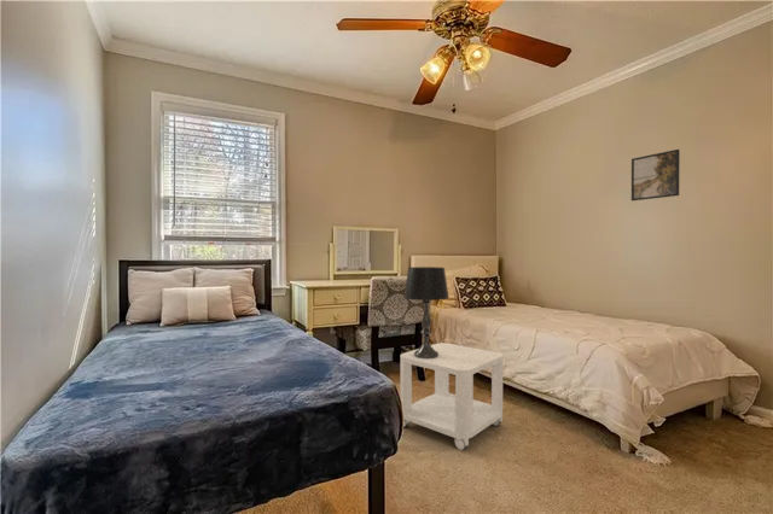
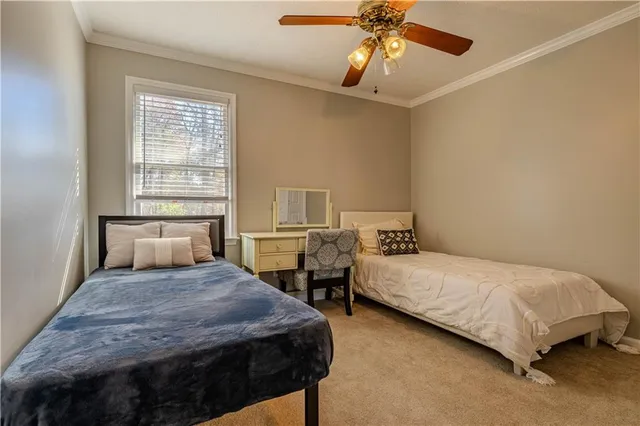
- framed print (653, 176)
- side table (448, 390)
- table lamp (425, 311)
